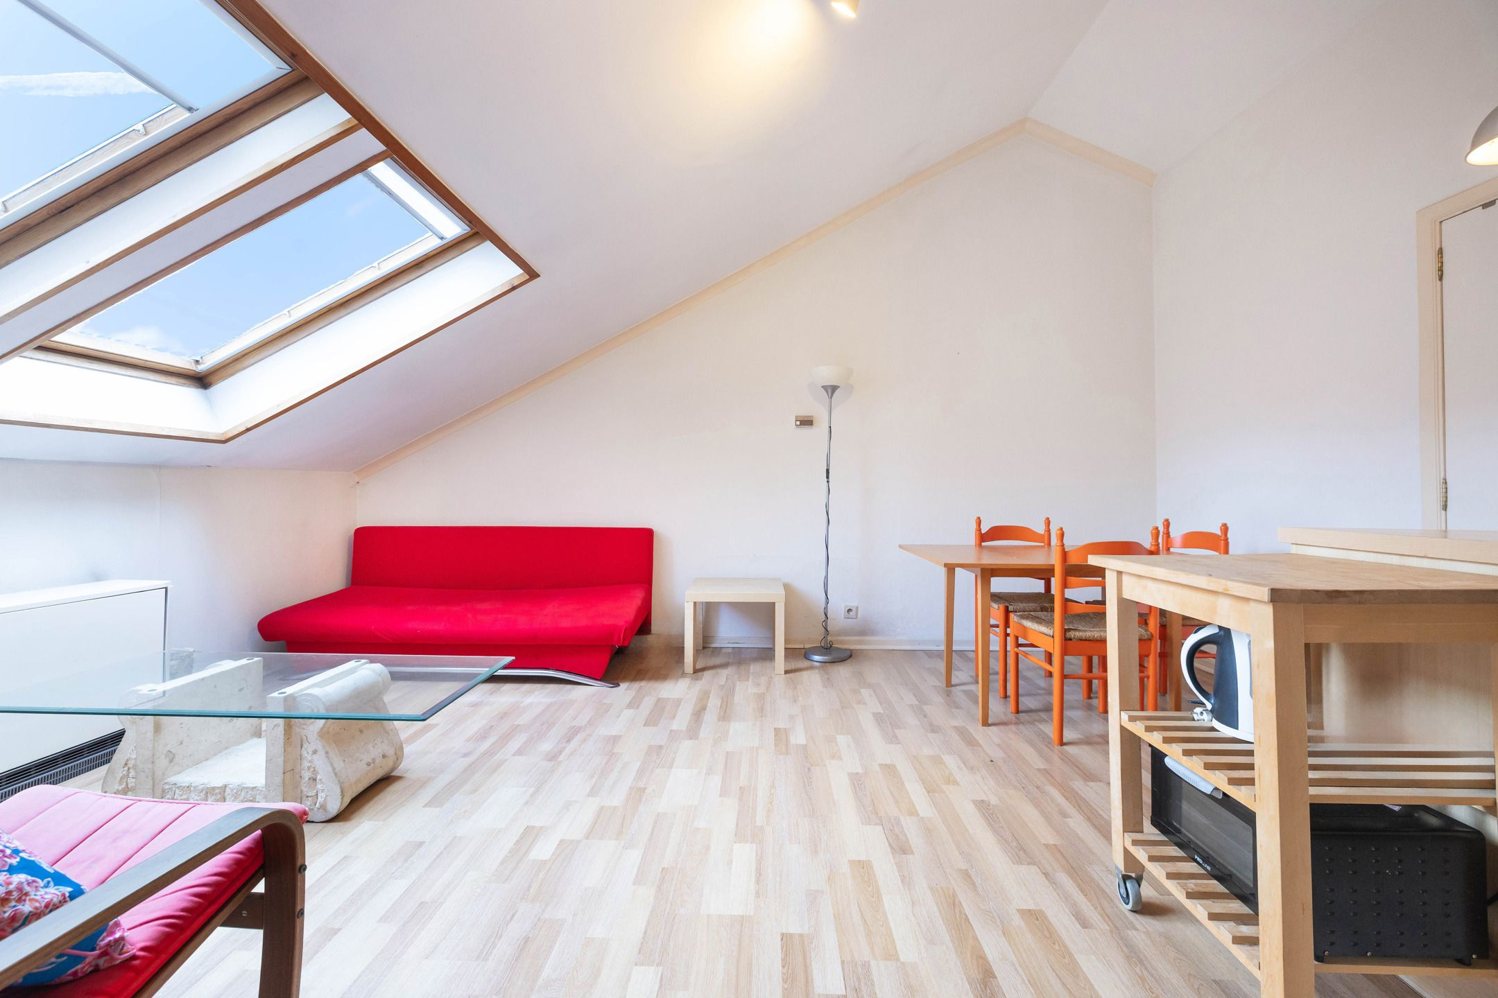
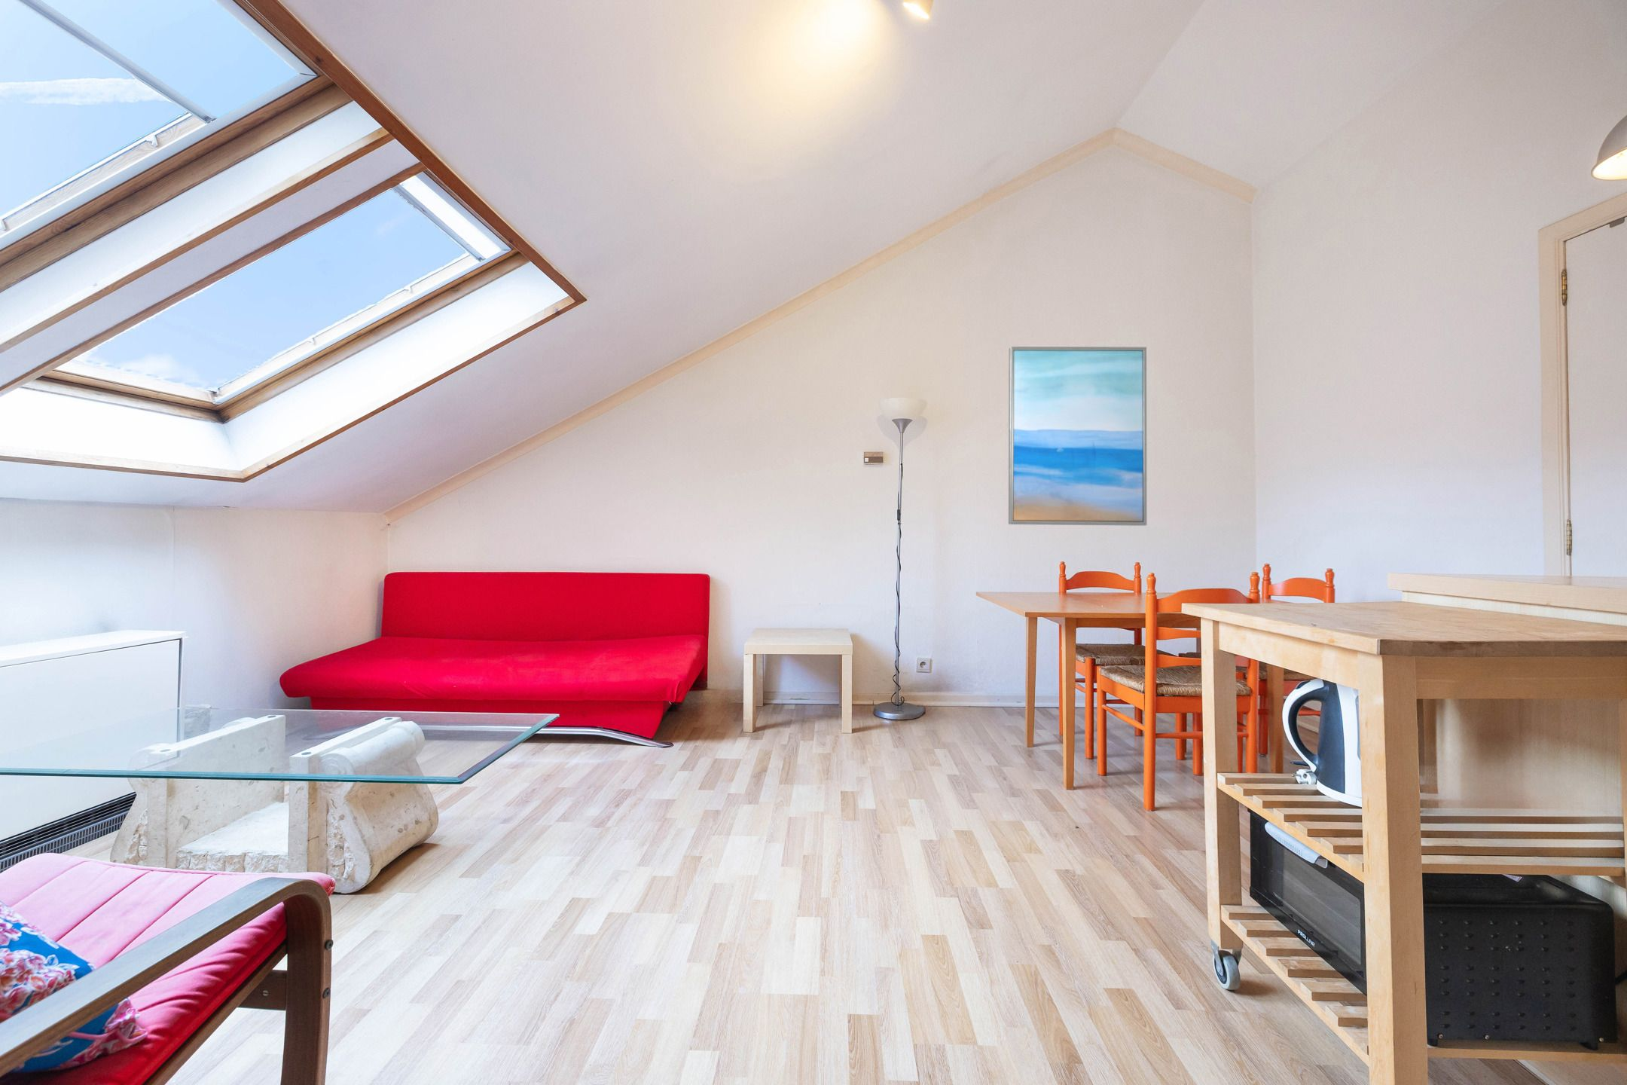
+ wall art (1077, 436)
